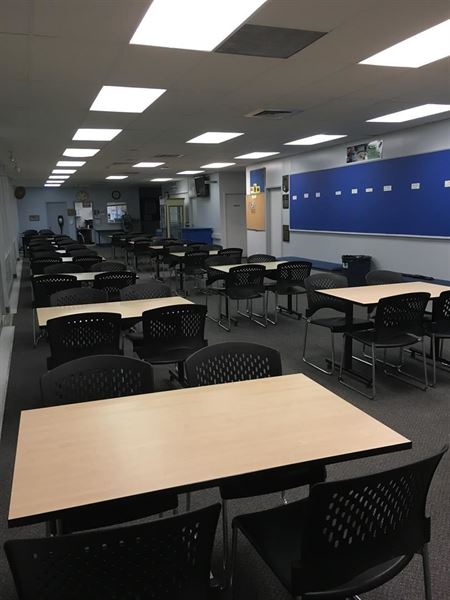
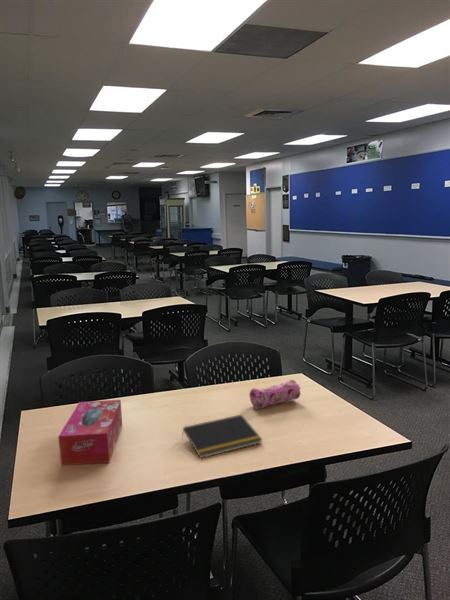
+ tissue box (93, 429)
+ pencil case (275, 393)
+ notepad (222, 434)
